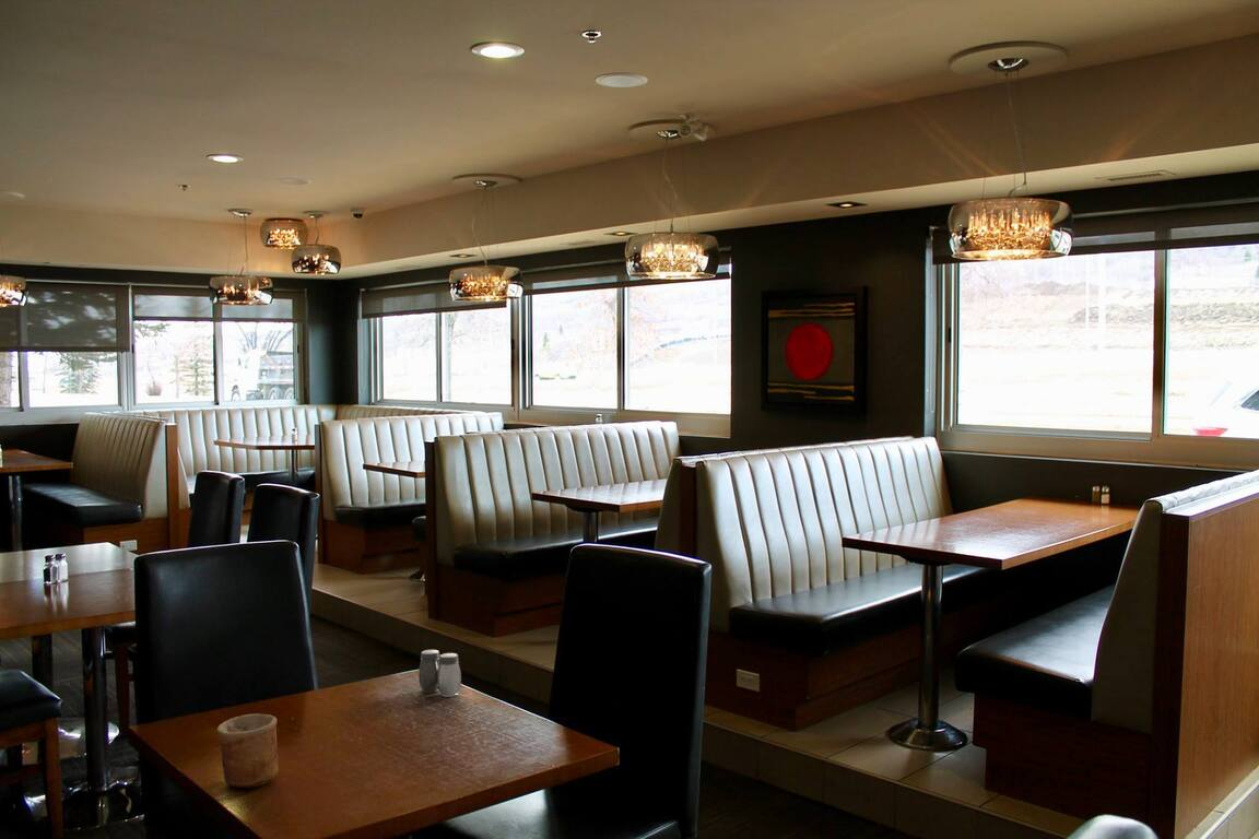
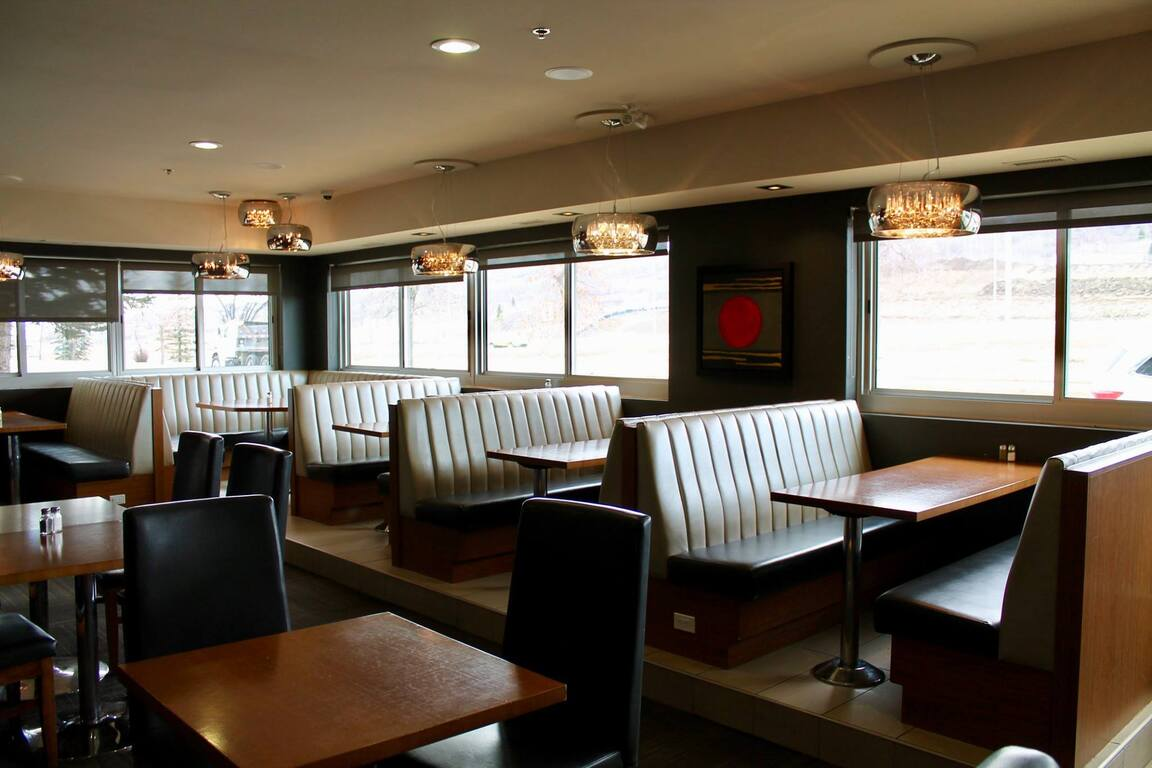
- salt and pepper shaker (439, 672)
- cup (247, 751)
